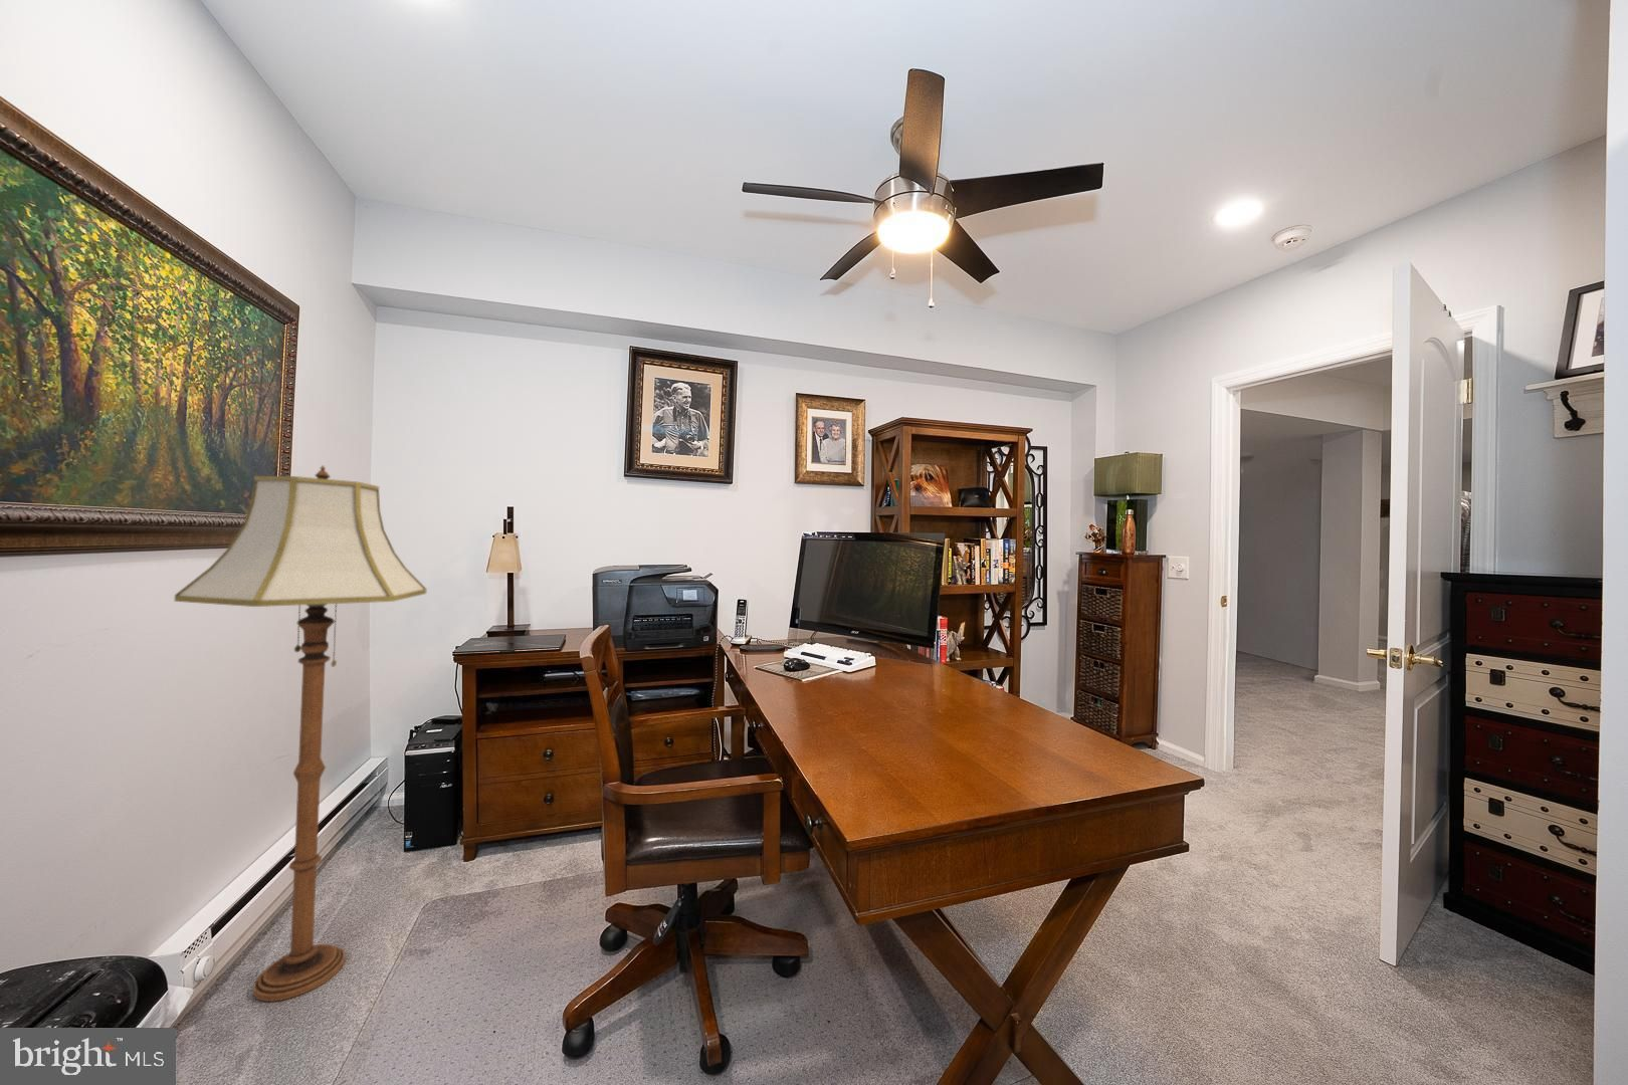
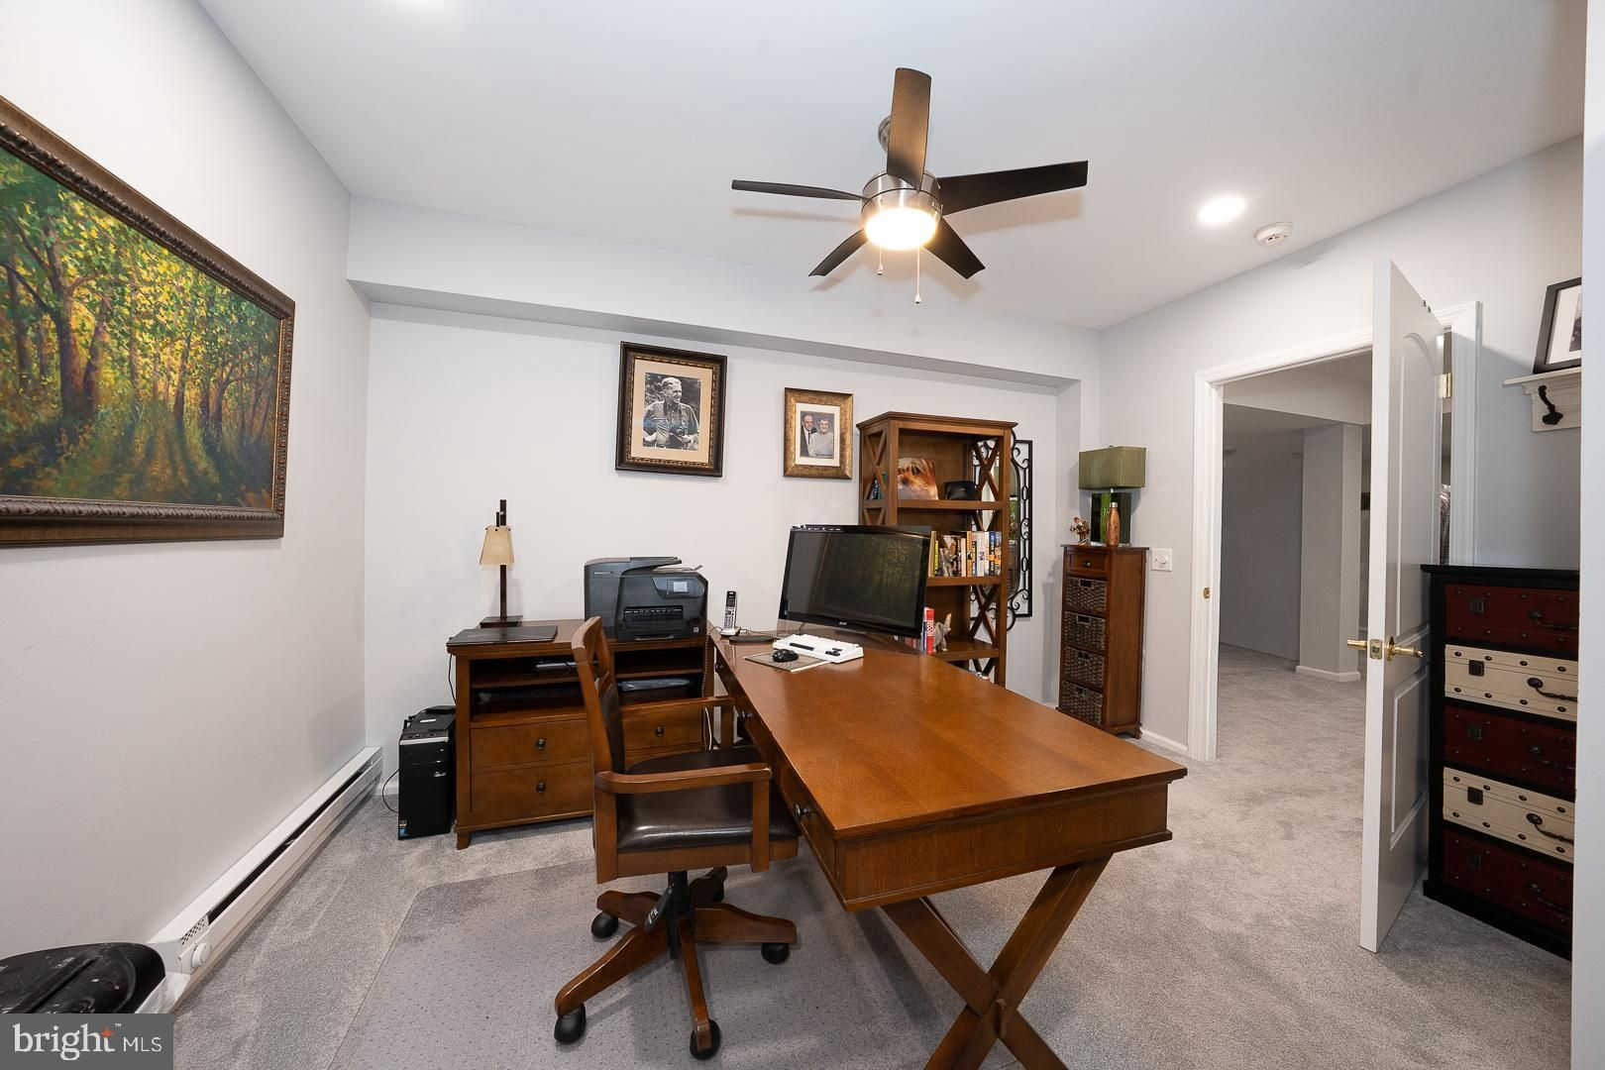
- floor lamp (310, 718)
